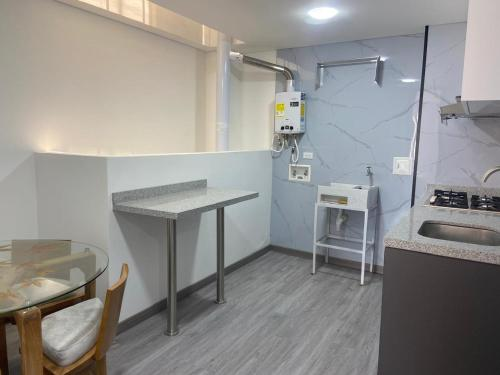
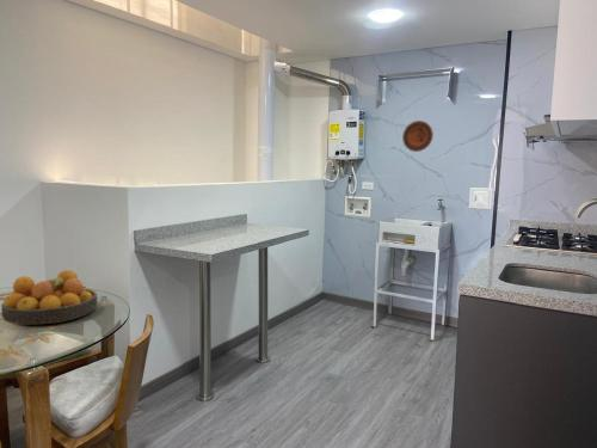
+ fruit bowl (50, 293)
+ decorative plate (417, 136)
